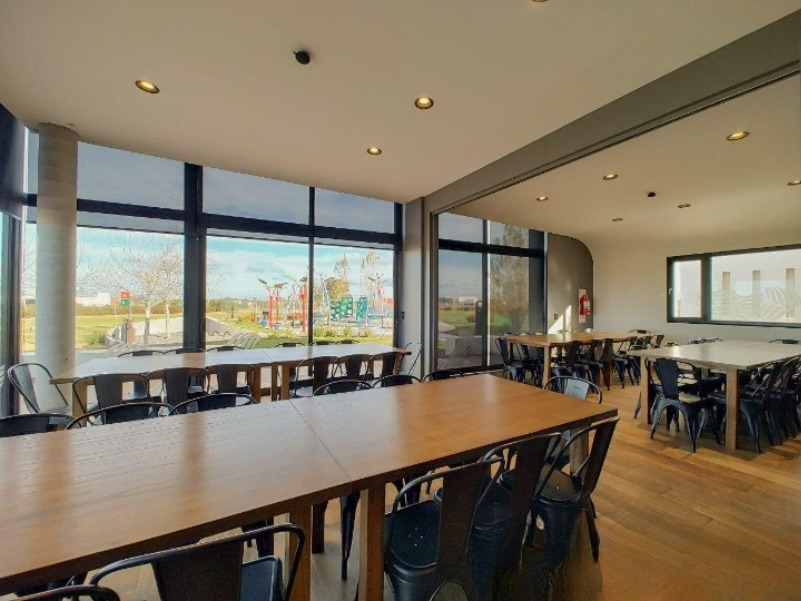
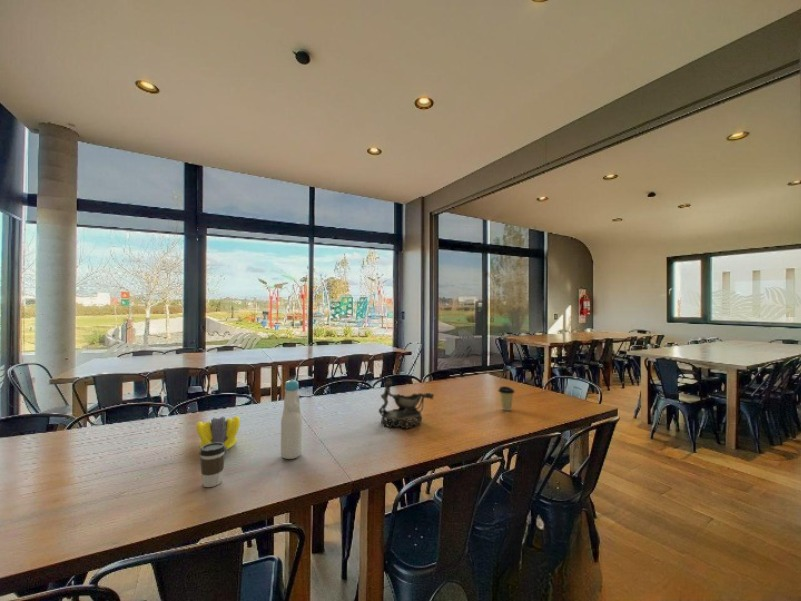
+ coffee cup (212, 464)
+ banana bunch (218, 433)
+ coffee cup (506, 398)
+ bottle (291, 417)
+ decorative bowl (405, 400)
